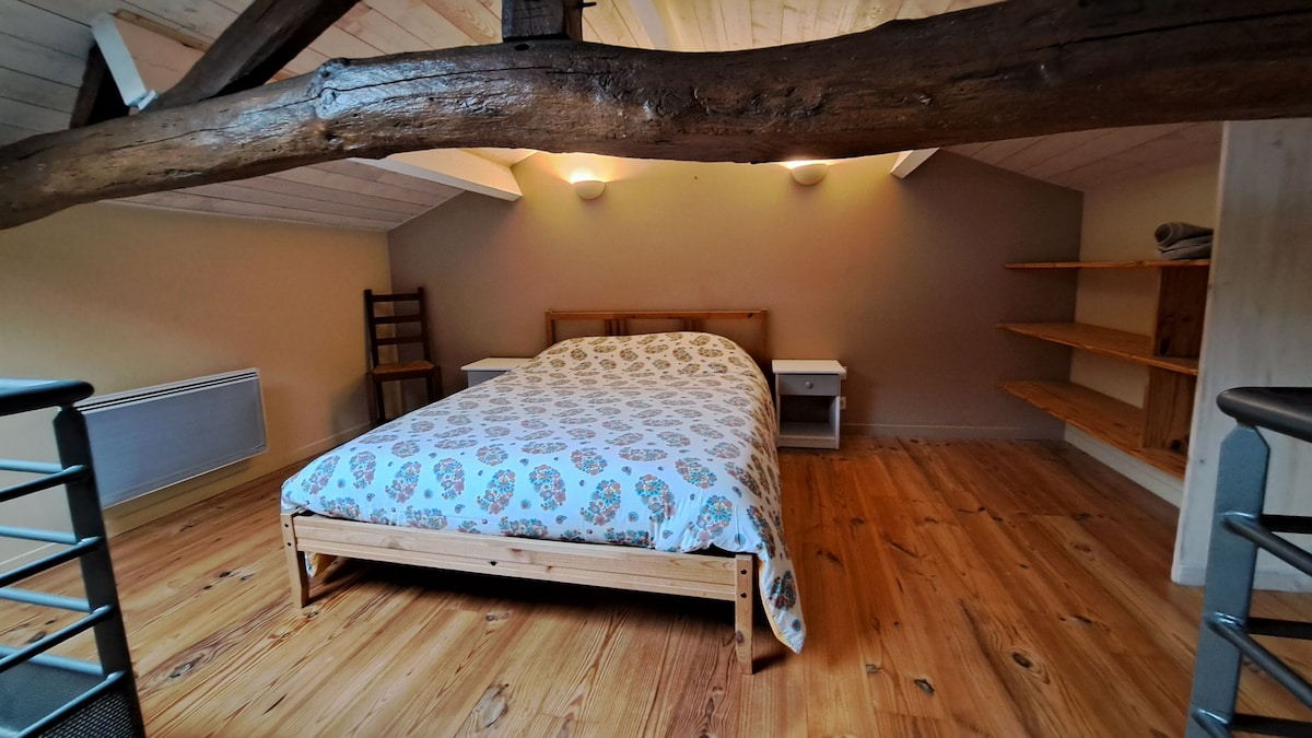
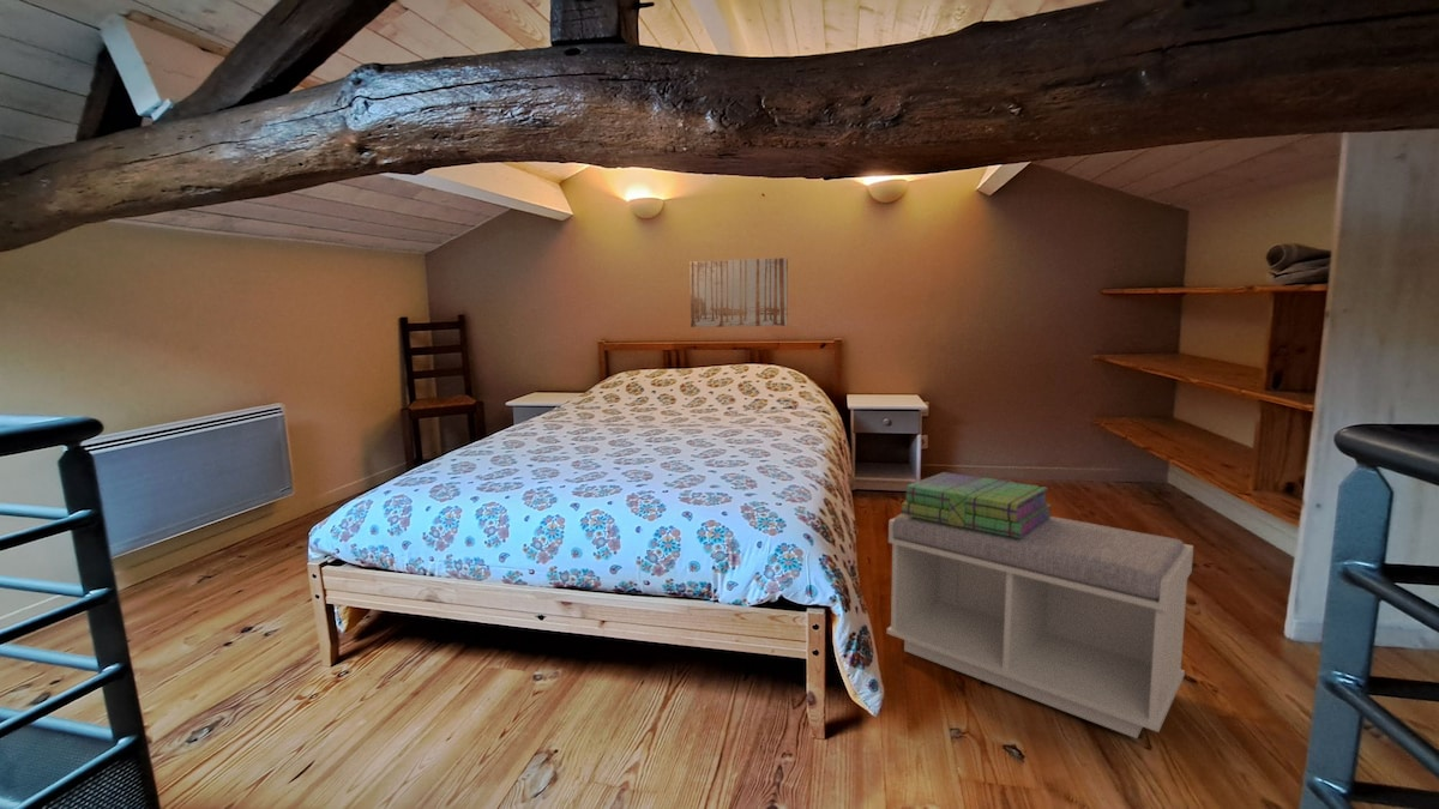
+ bench (1026, 597)
+ wall art (737, 292)
+ stack of books (975, 501)
